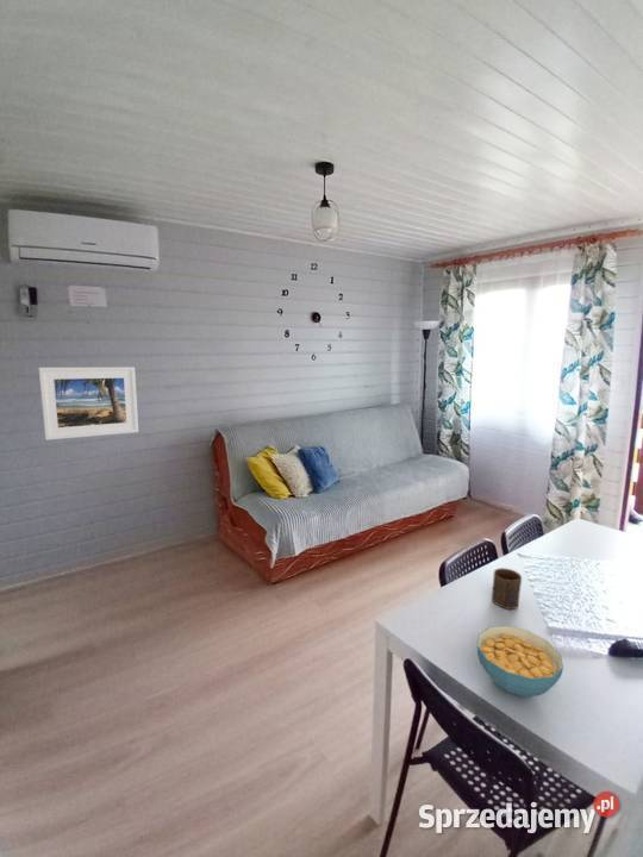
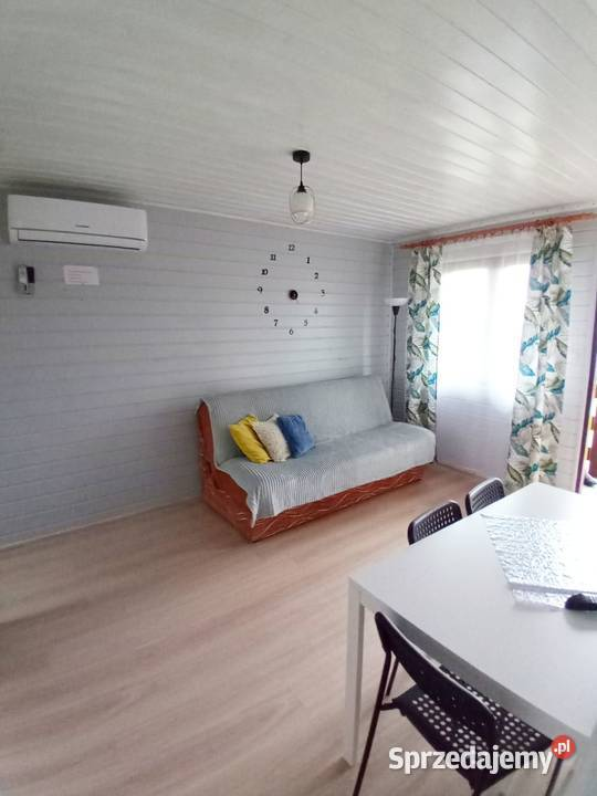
- cereal bowl (516, 667)
- cup (506, 588)
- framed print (92, 401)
